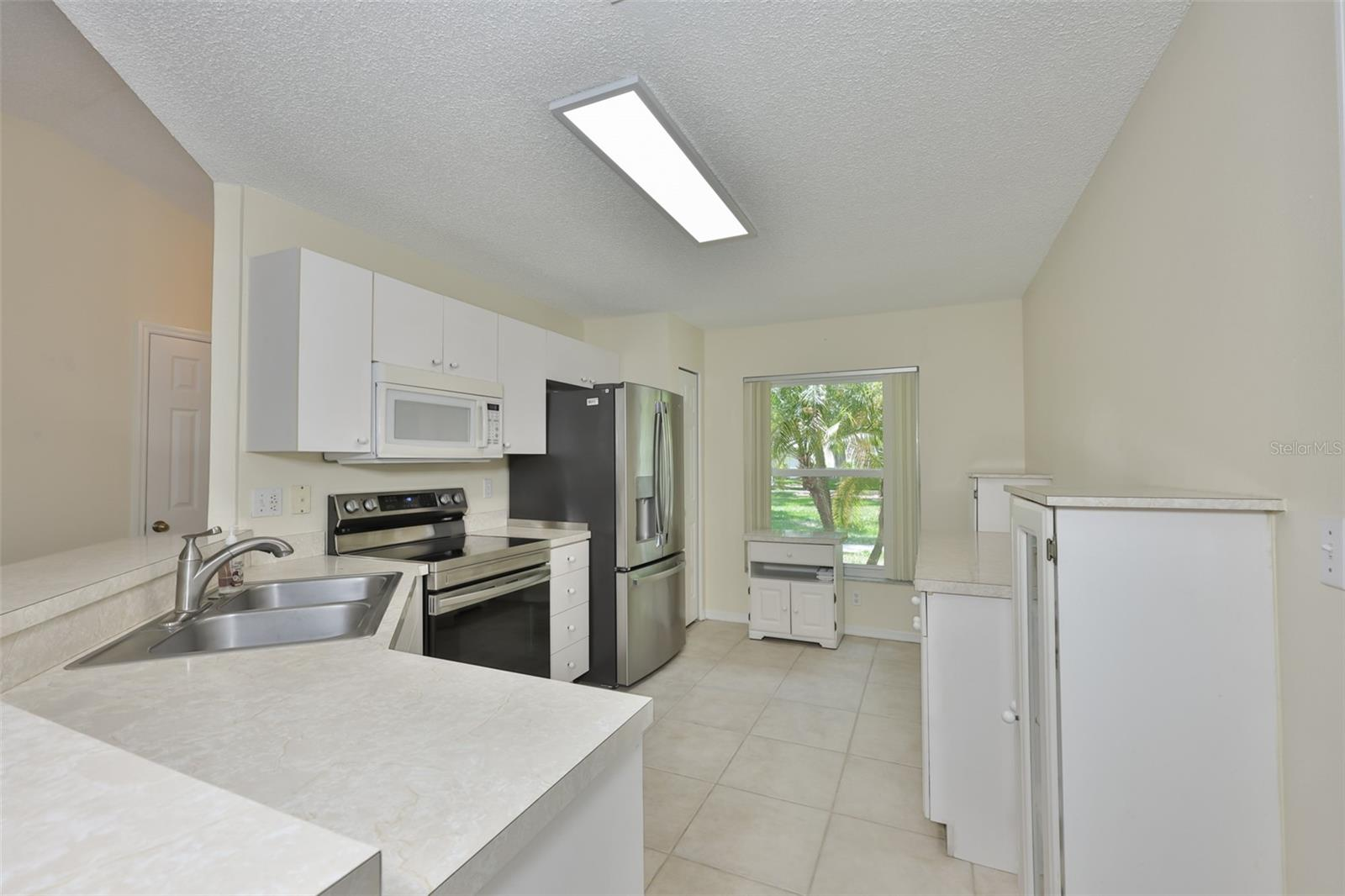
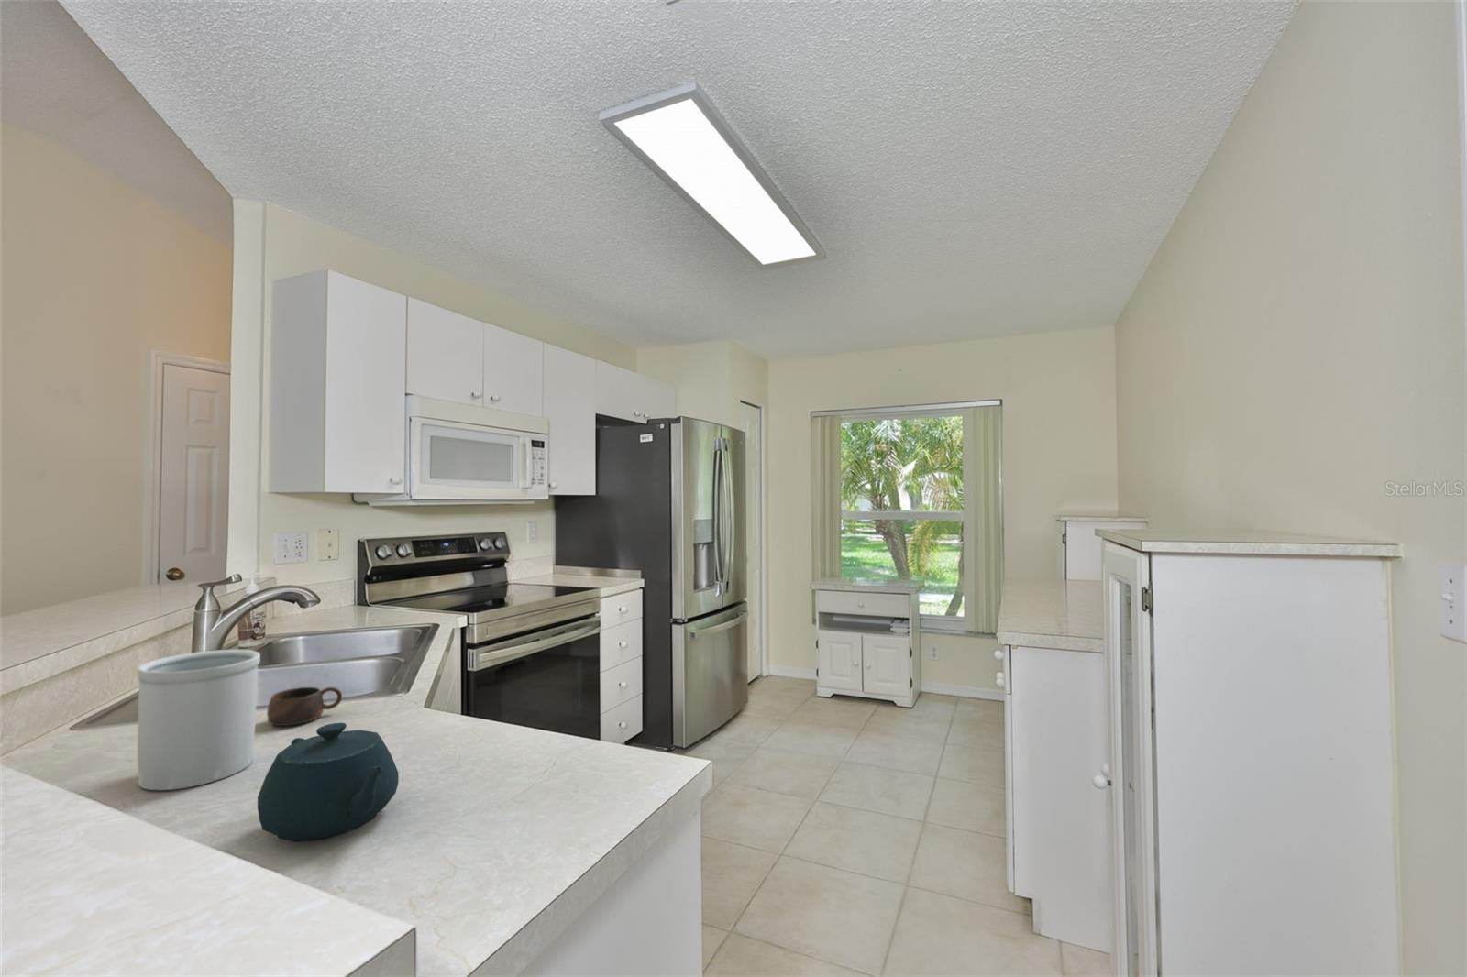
+ teapot (333, 773)
+ utensil holder (201, 715)
+ cup (304, 704)
